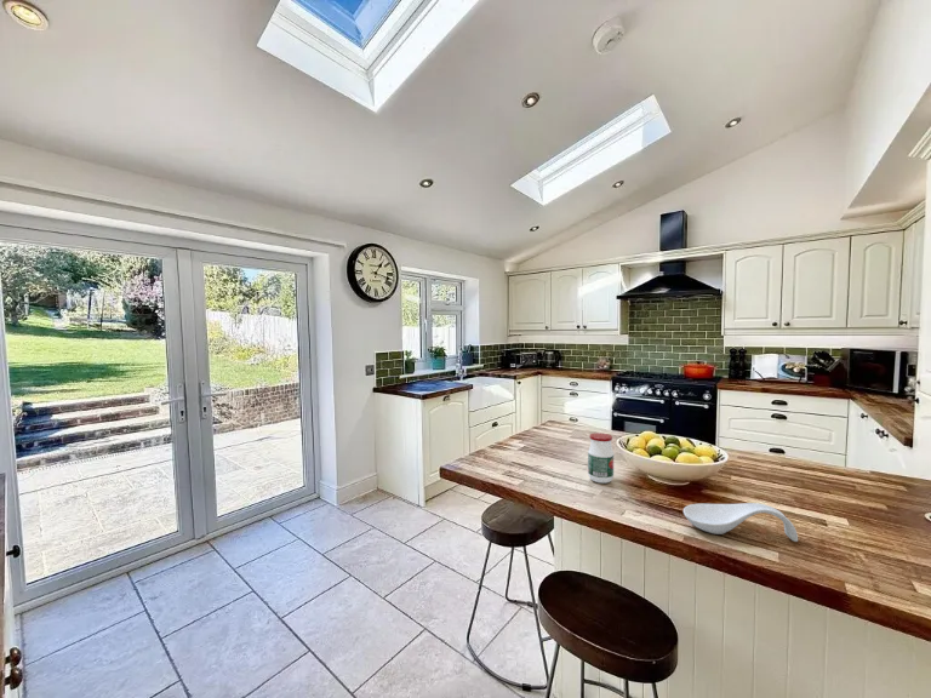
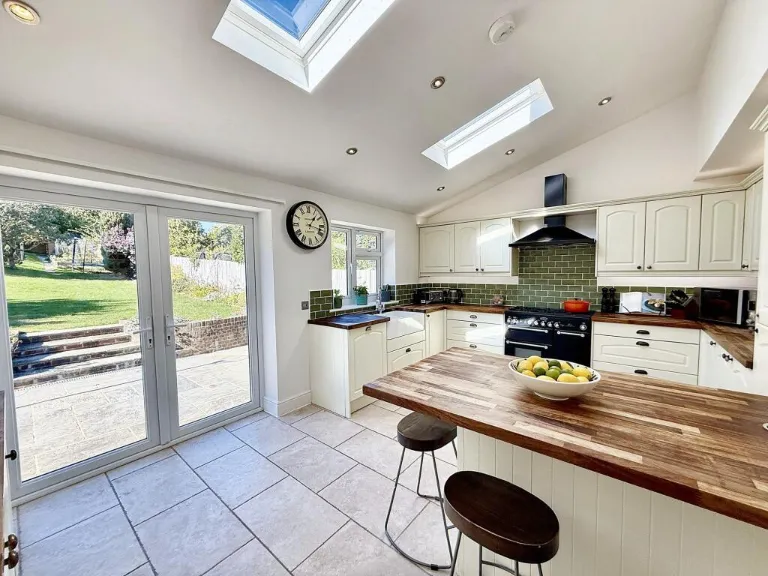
- spoon rest (736, 516)
- jar (600, 457)
